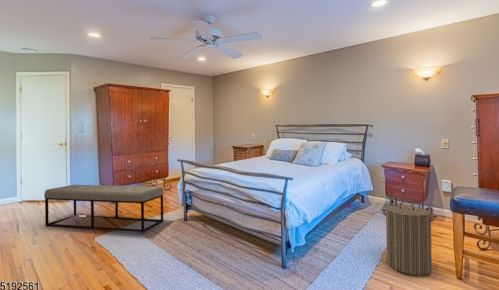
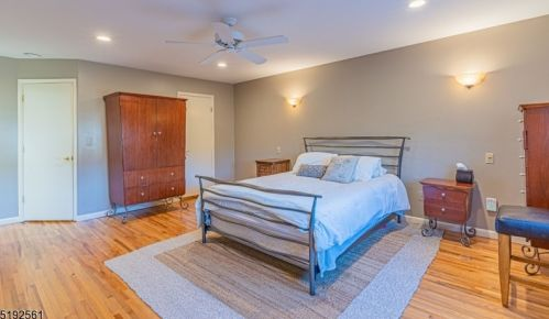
- bench (105, 201)
- laundry hamper (407, 233)
